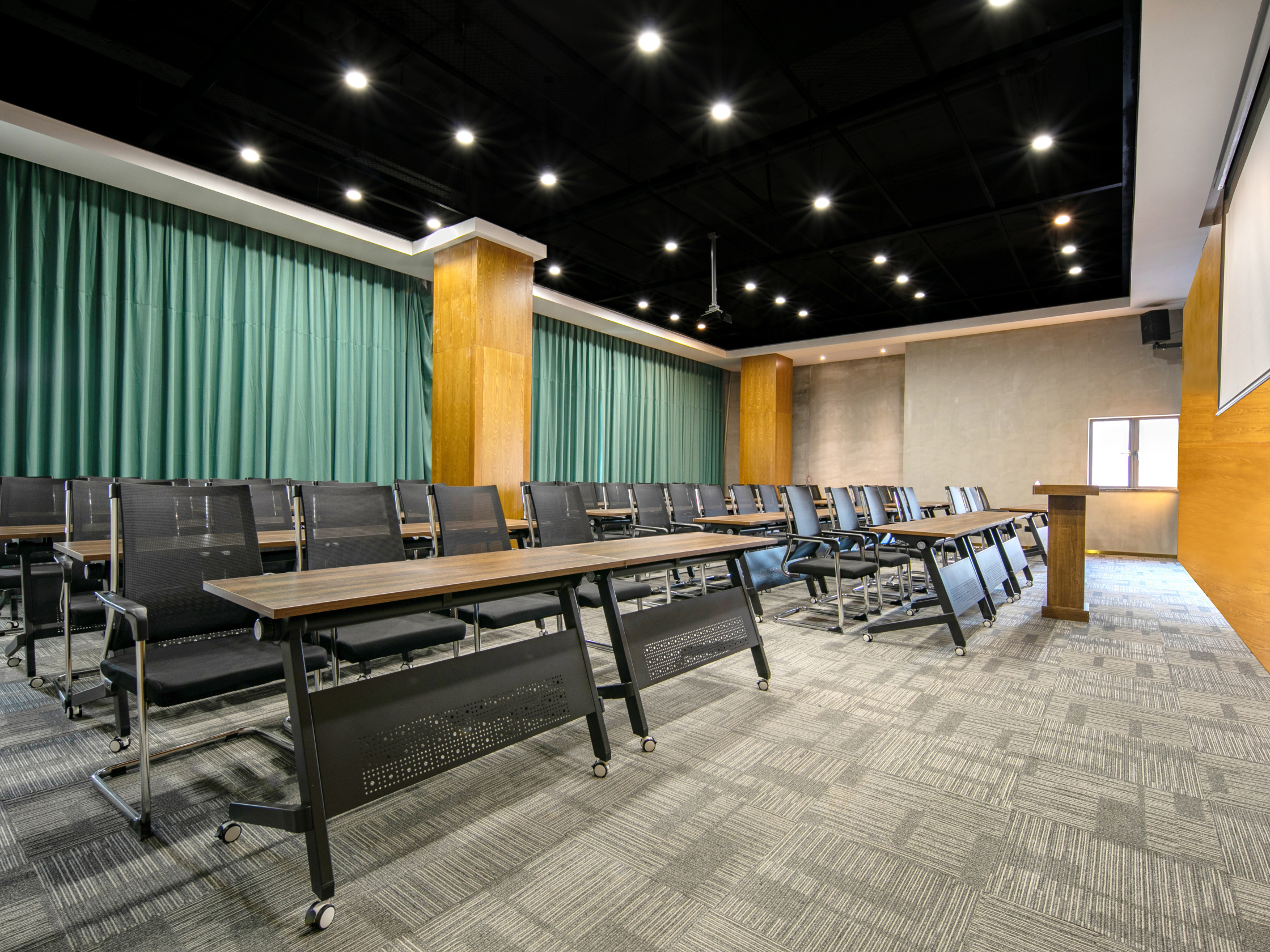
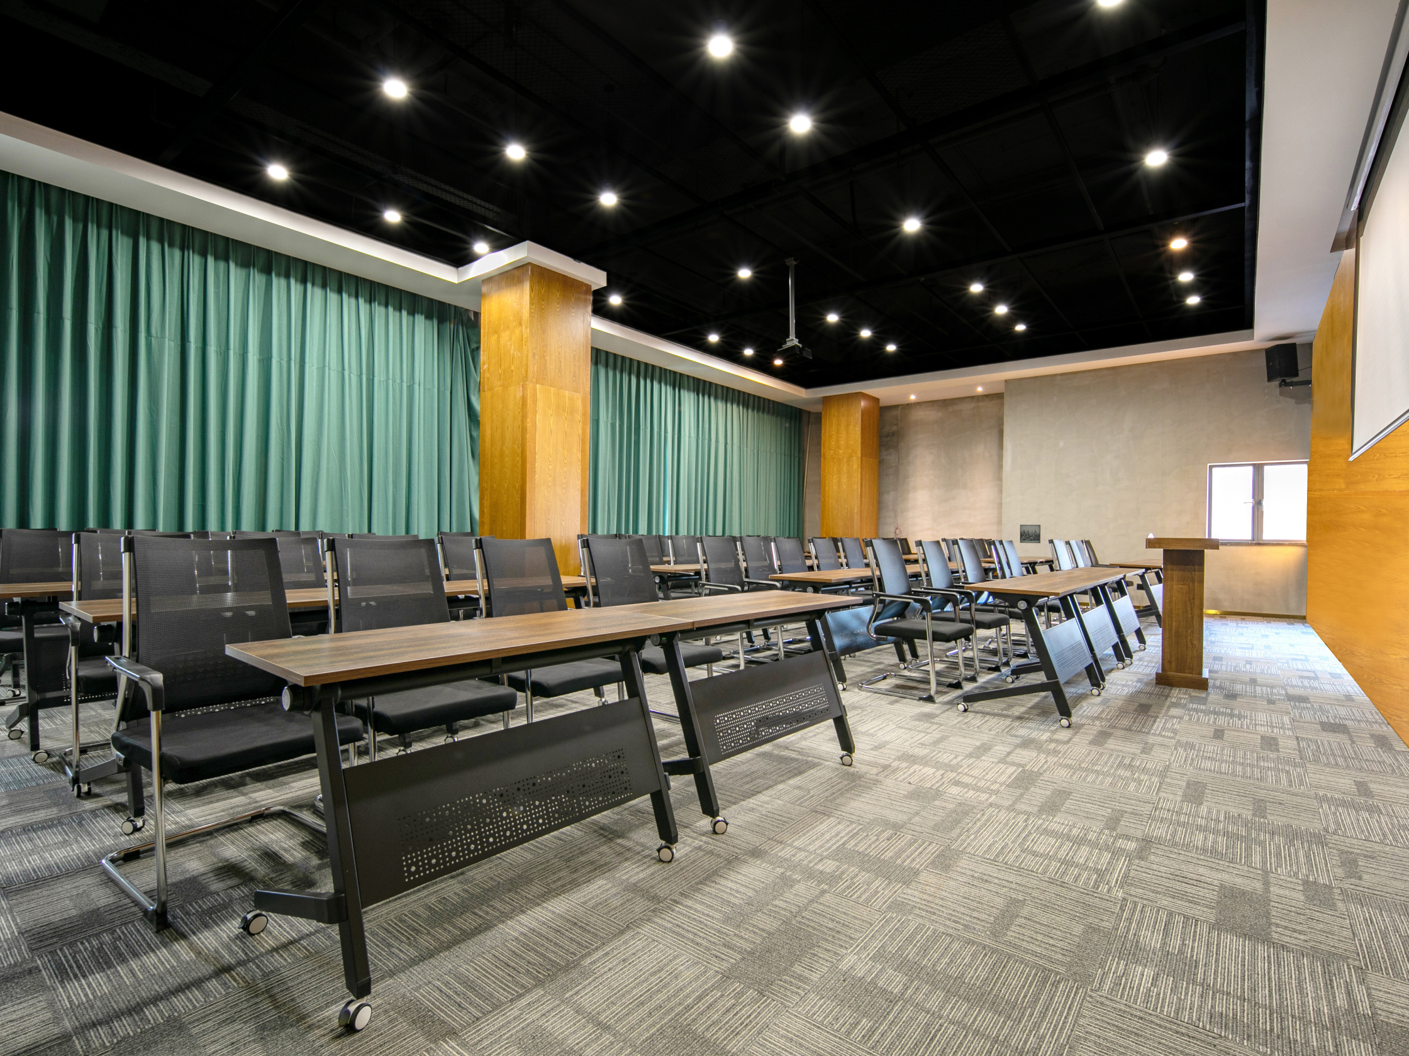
+ wall art (1030, 534)
